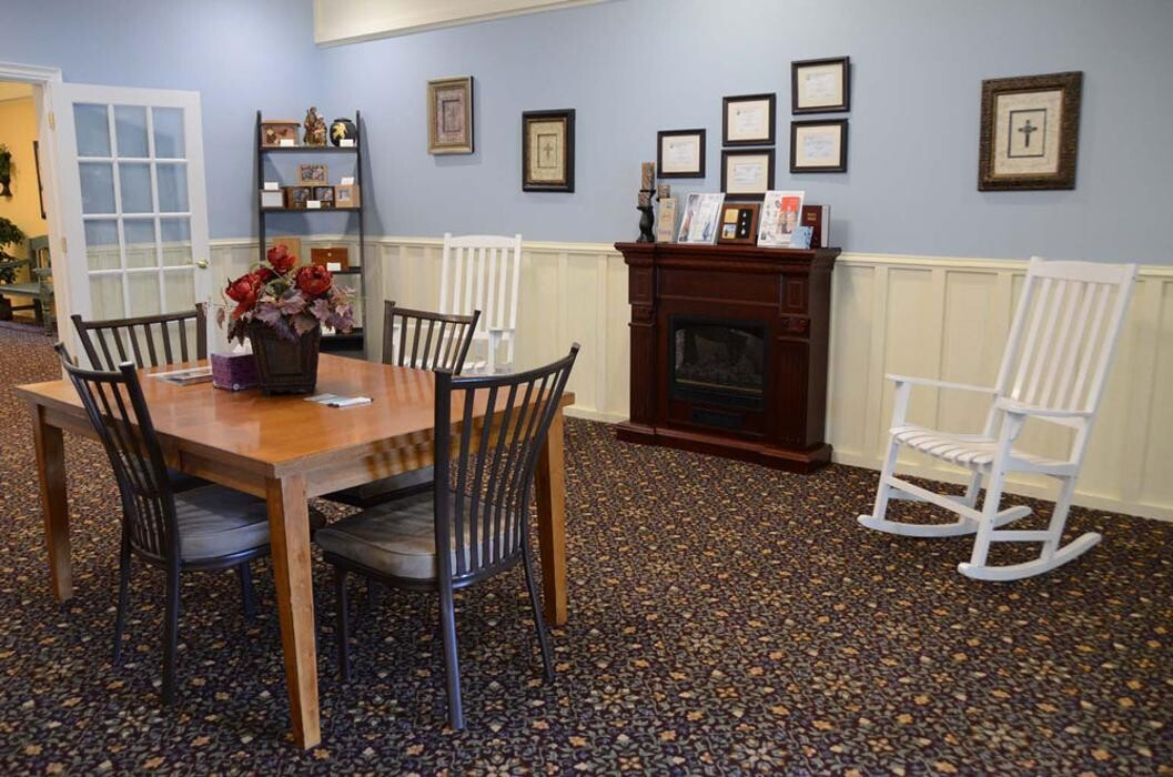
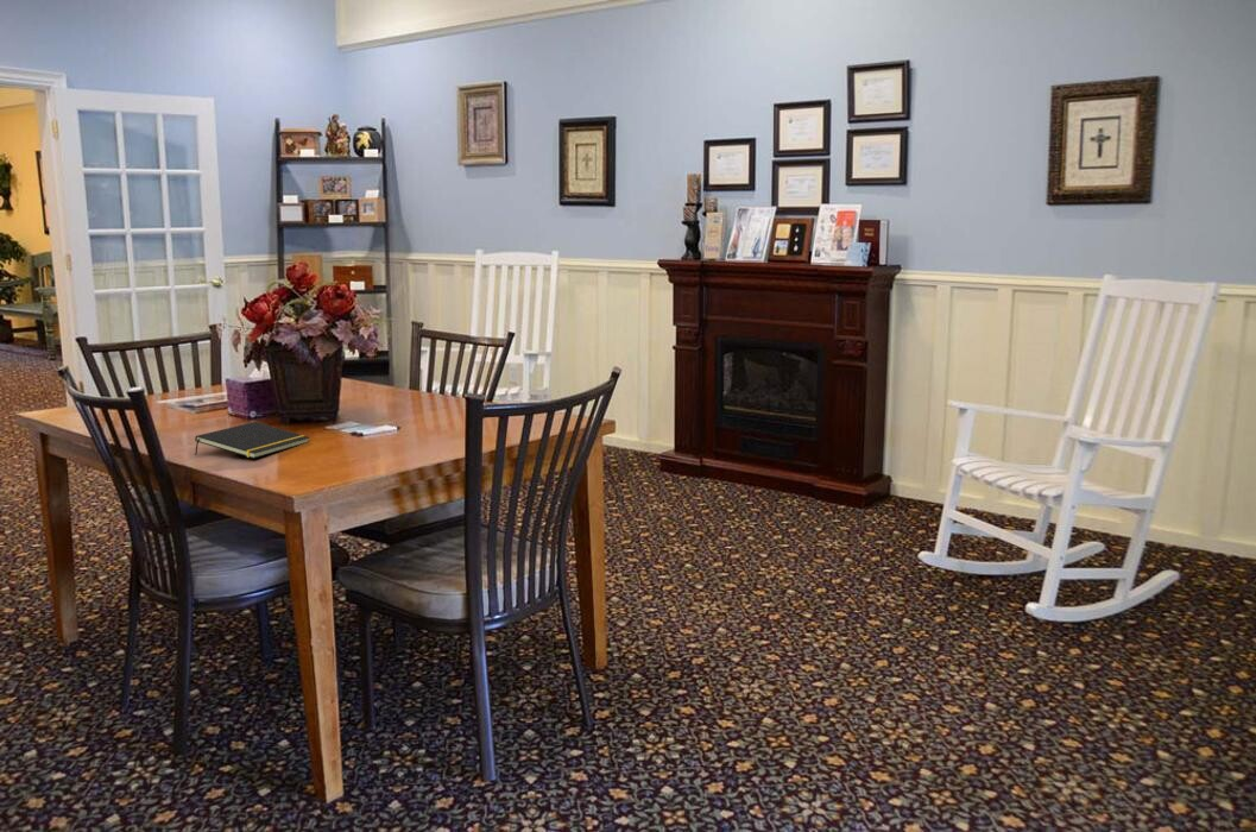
+ notepad (254, 439)
